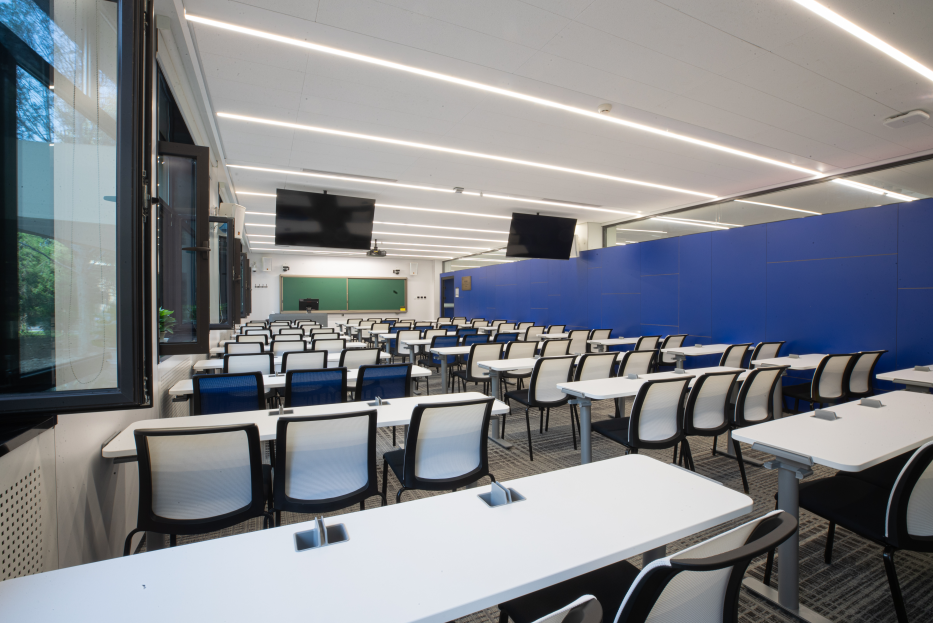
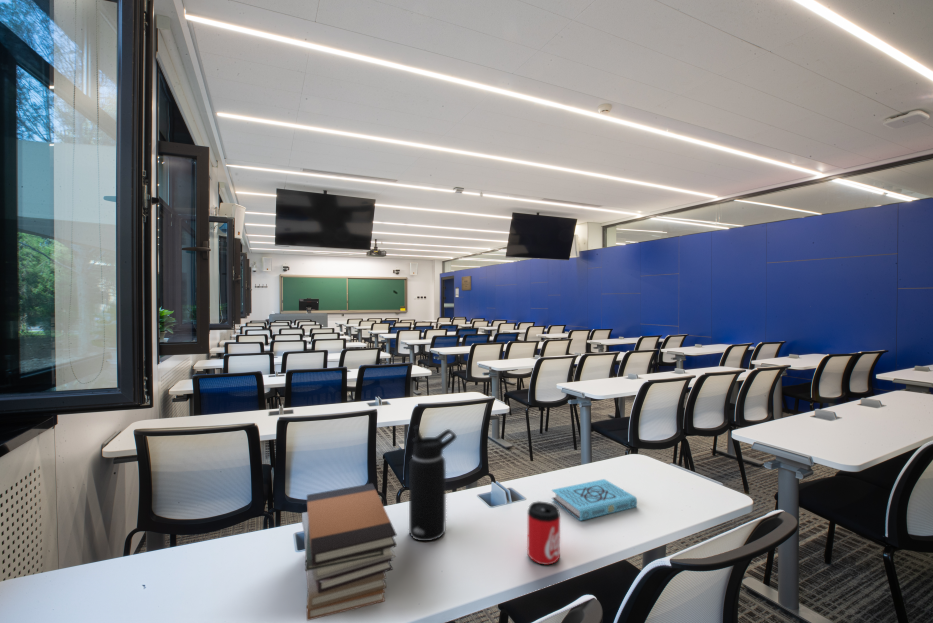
+ water bottle (432, 477)
+ book (593, 498)
+ can (543, 532)
+ book stack (345, 541)
